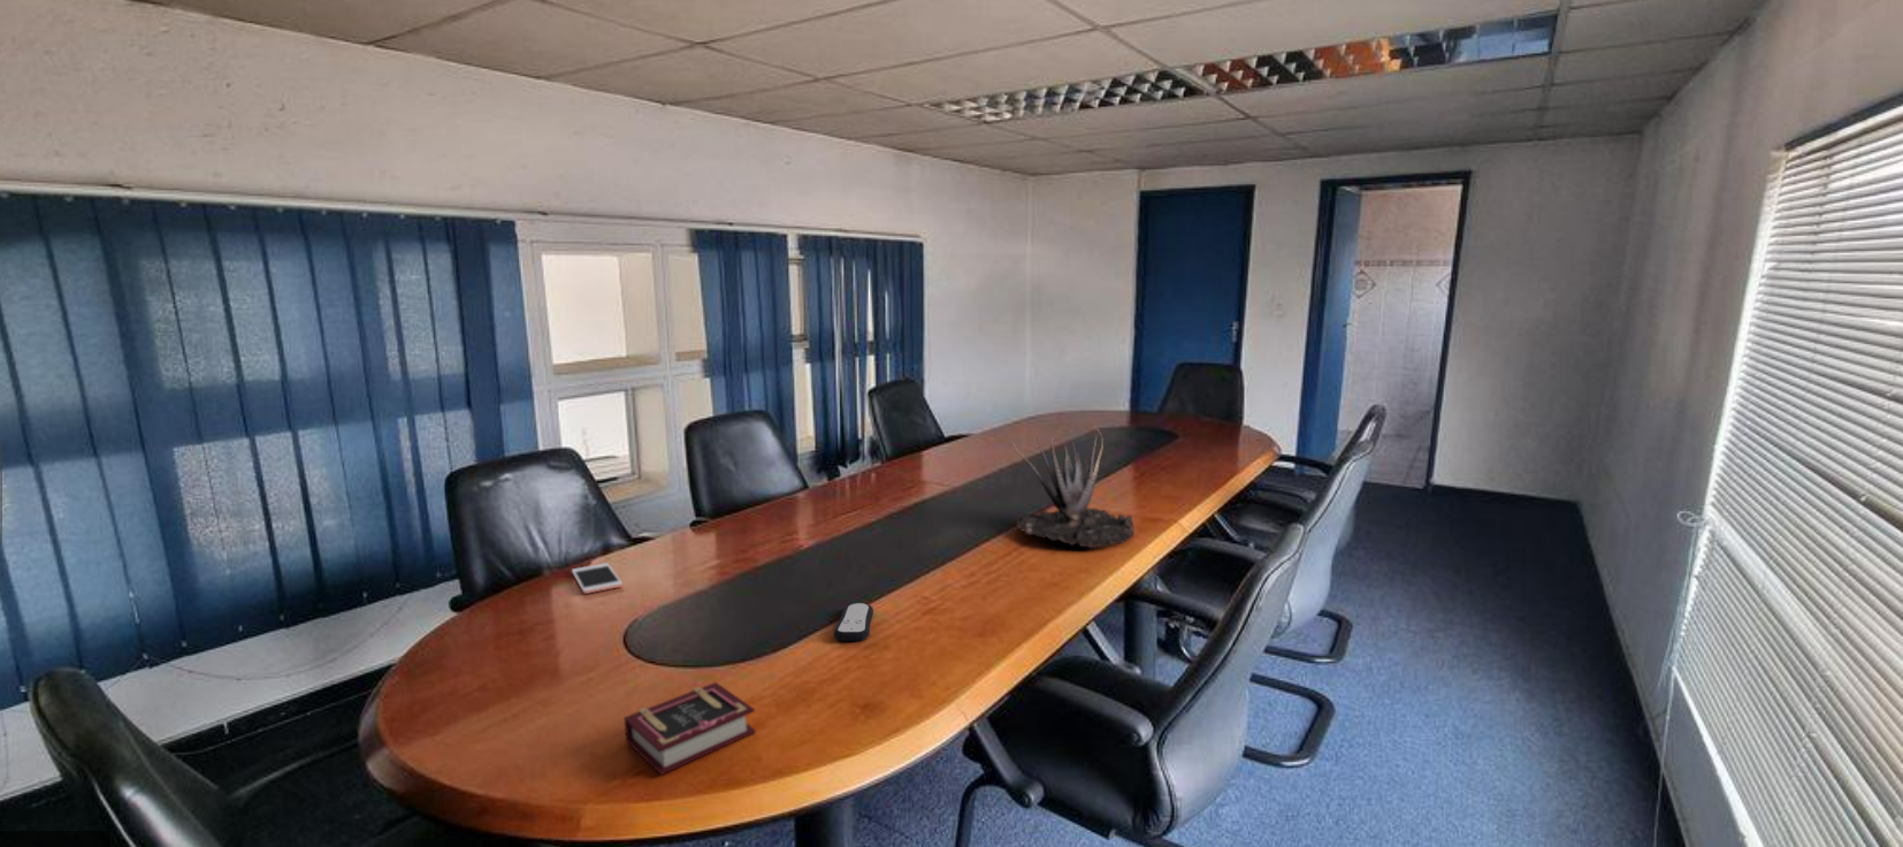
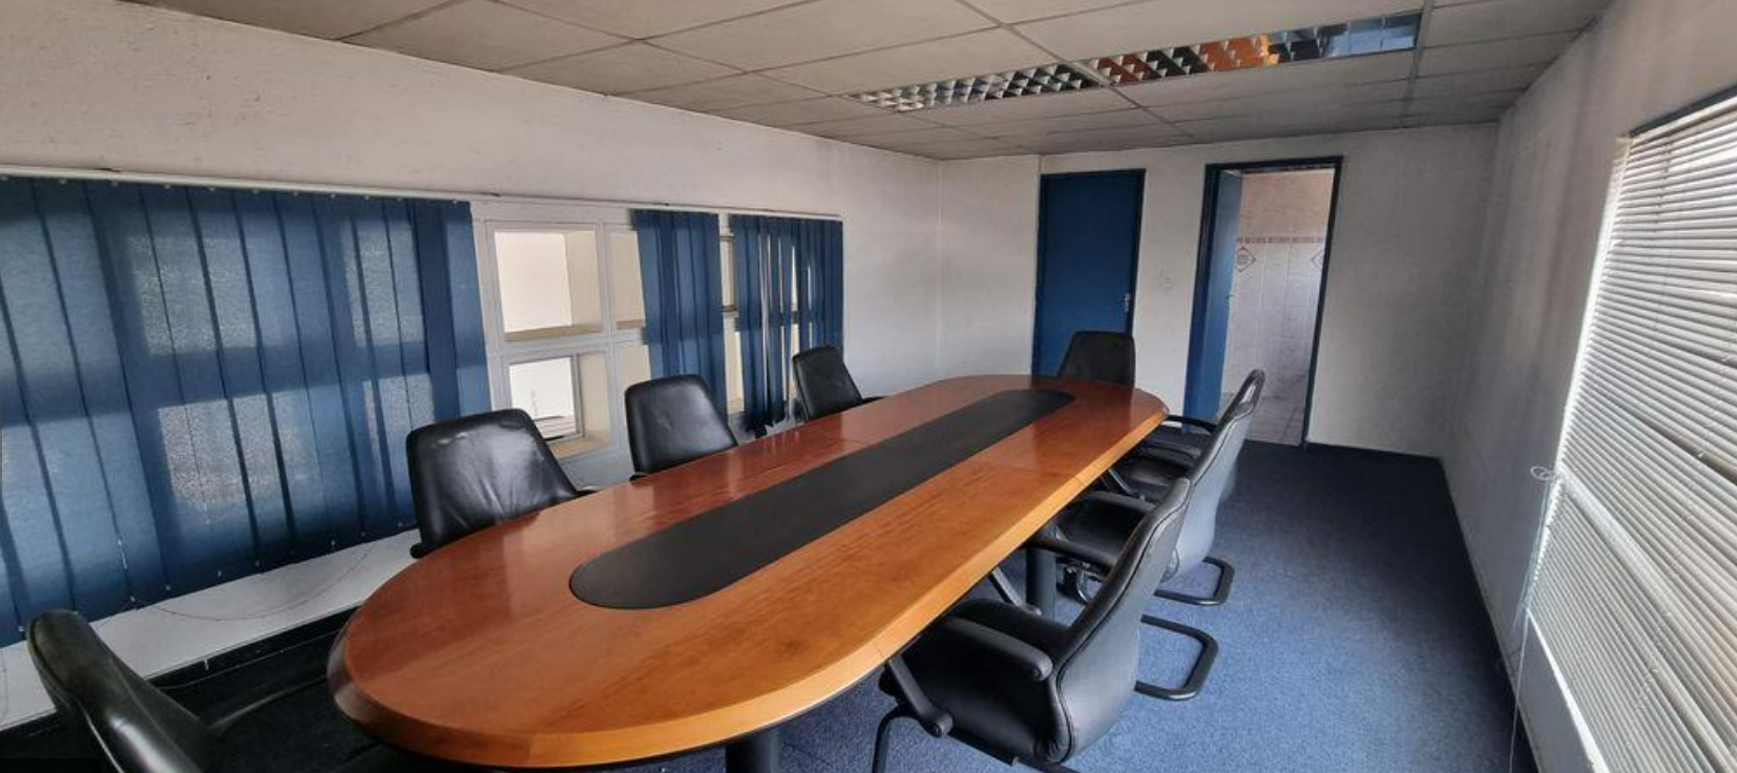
- remote control (854, 620)
- cell phone (596, 576)
- book (689, 723)
- plant (1074, 479)
